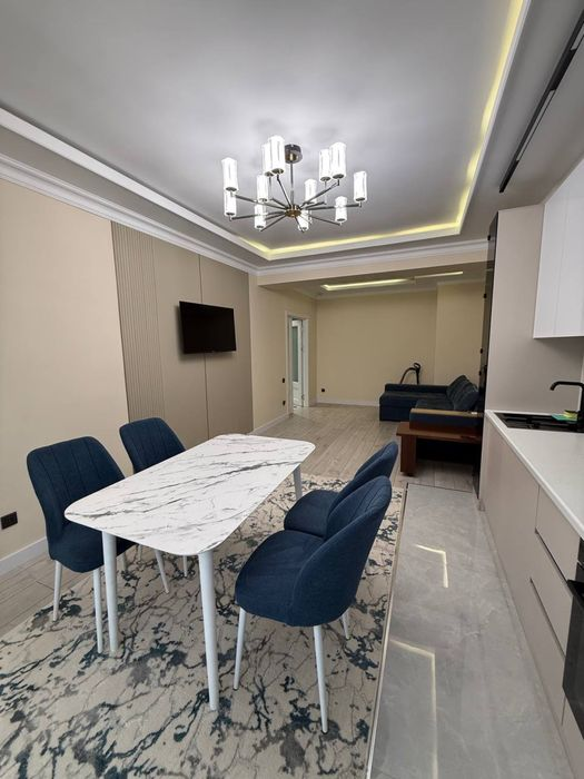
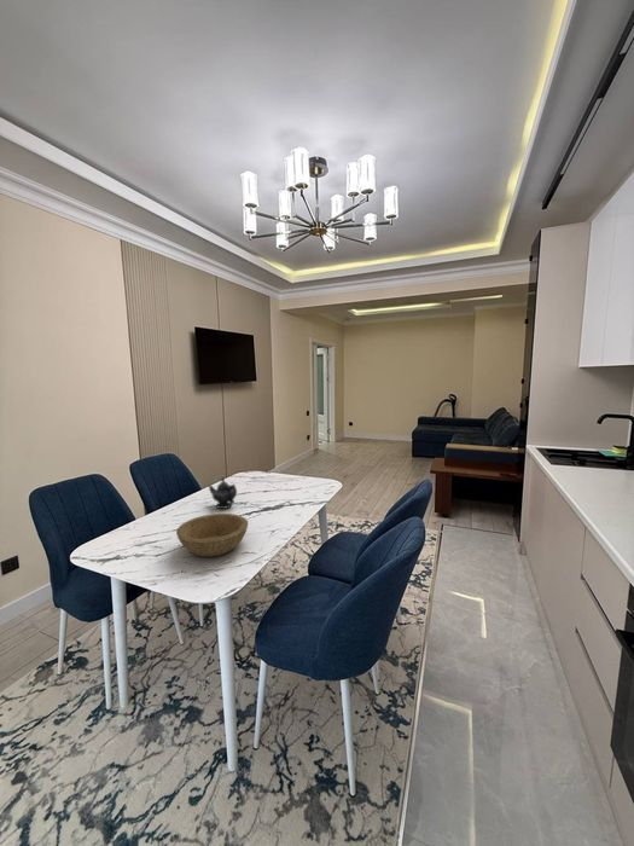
+ bowl (214, 535)
+ teapot (221, 491)
